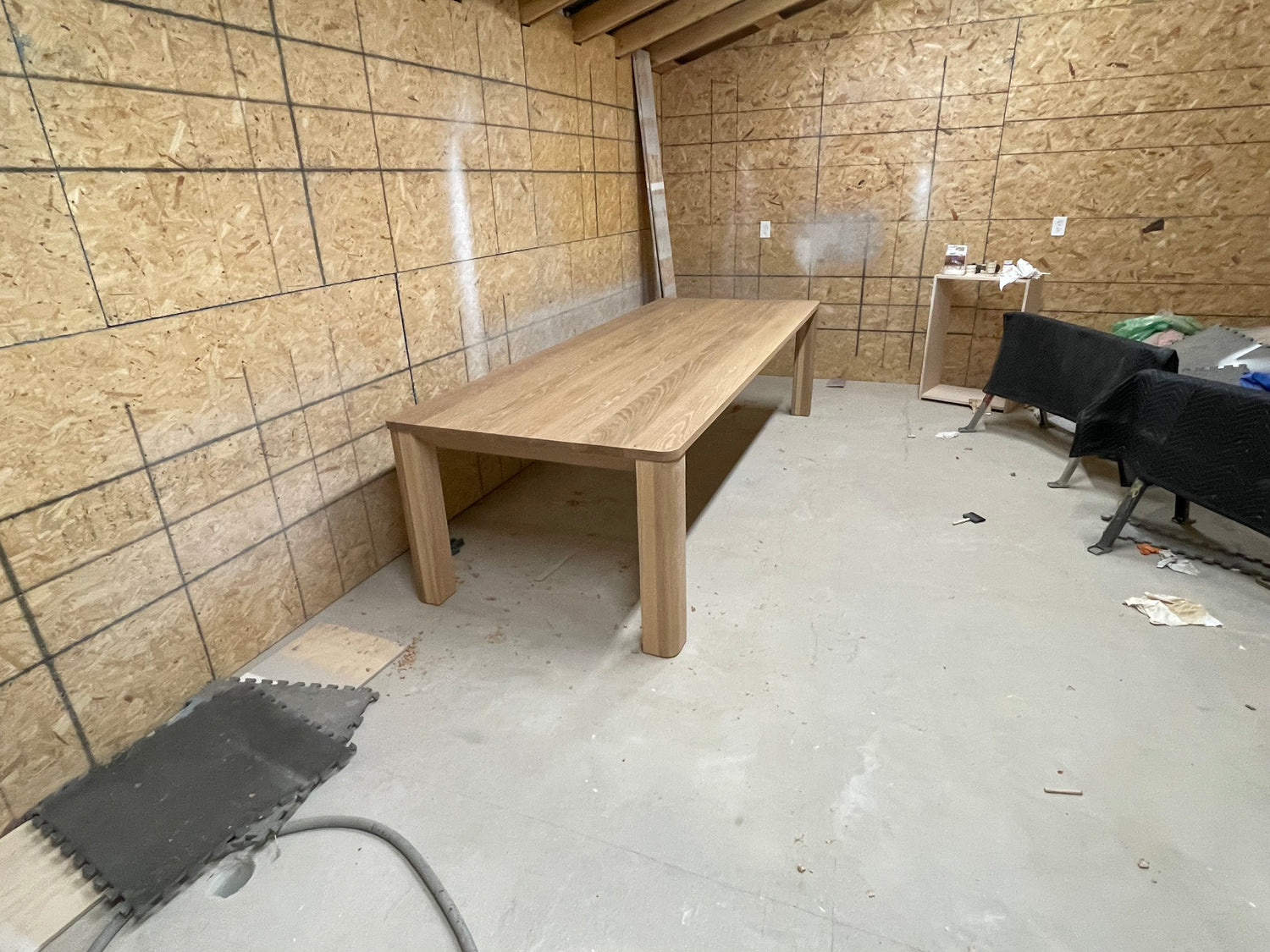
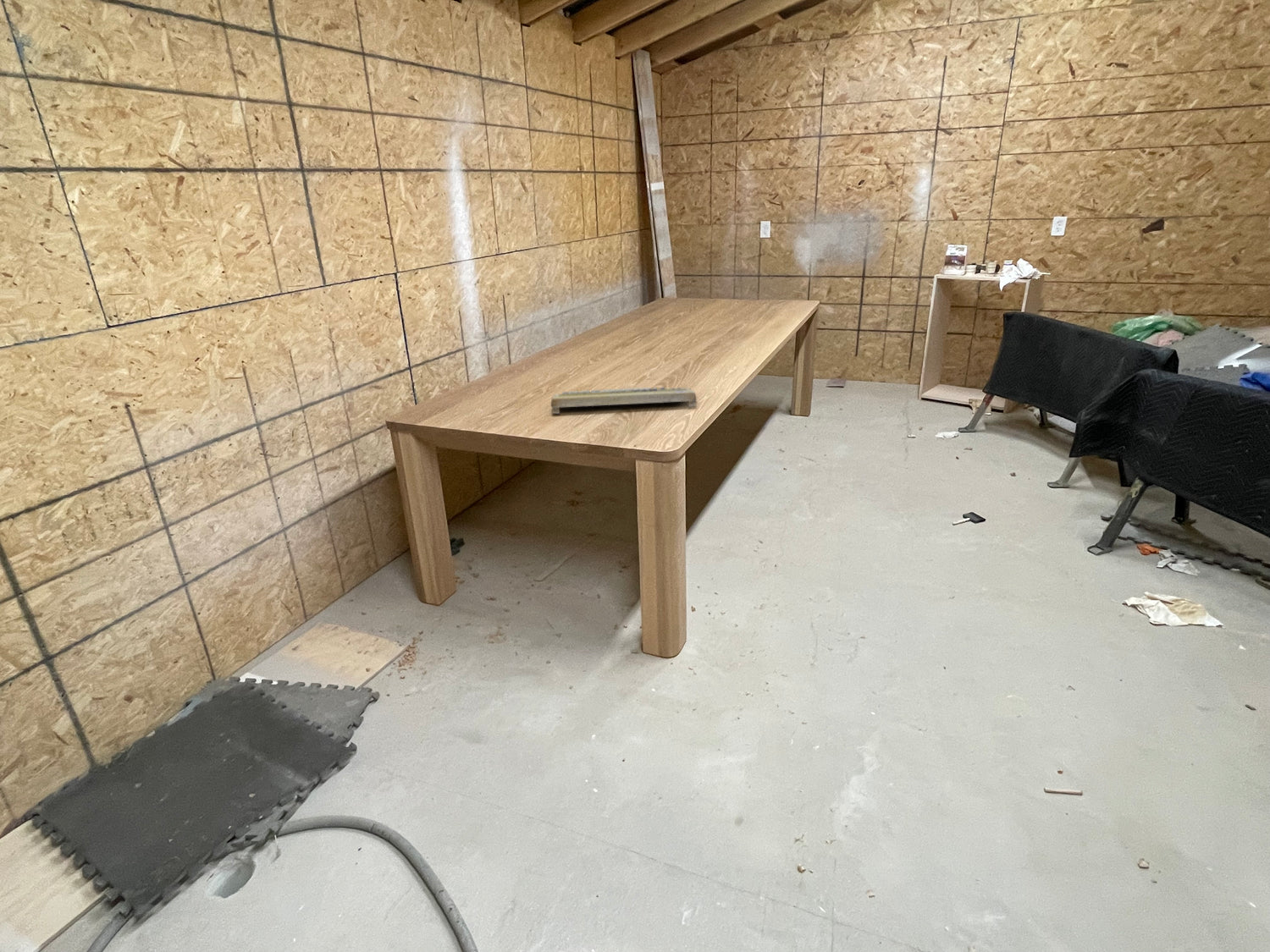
+ computer keyboard (623, 395)
